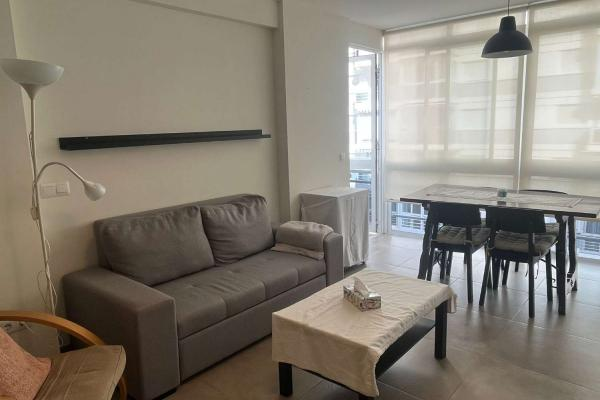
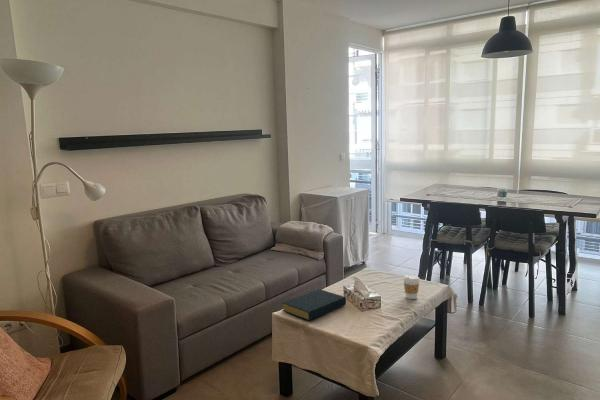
+ hardback book (314, 303)
+ coffee cup (411, 286)
